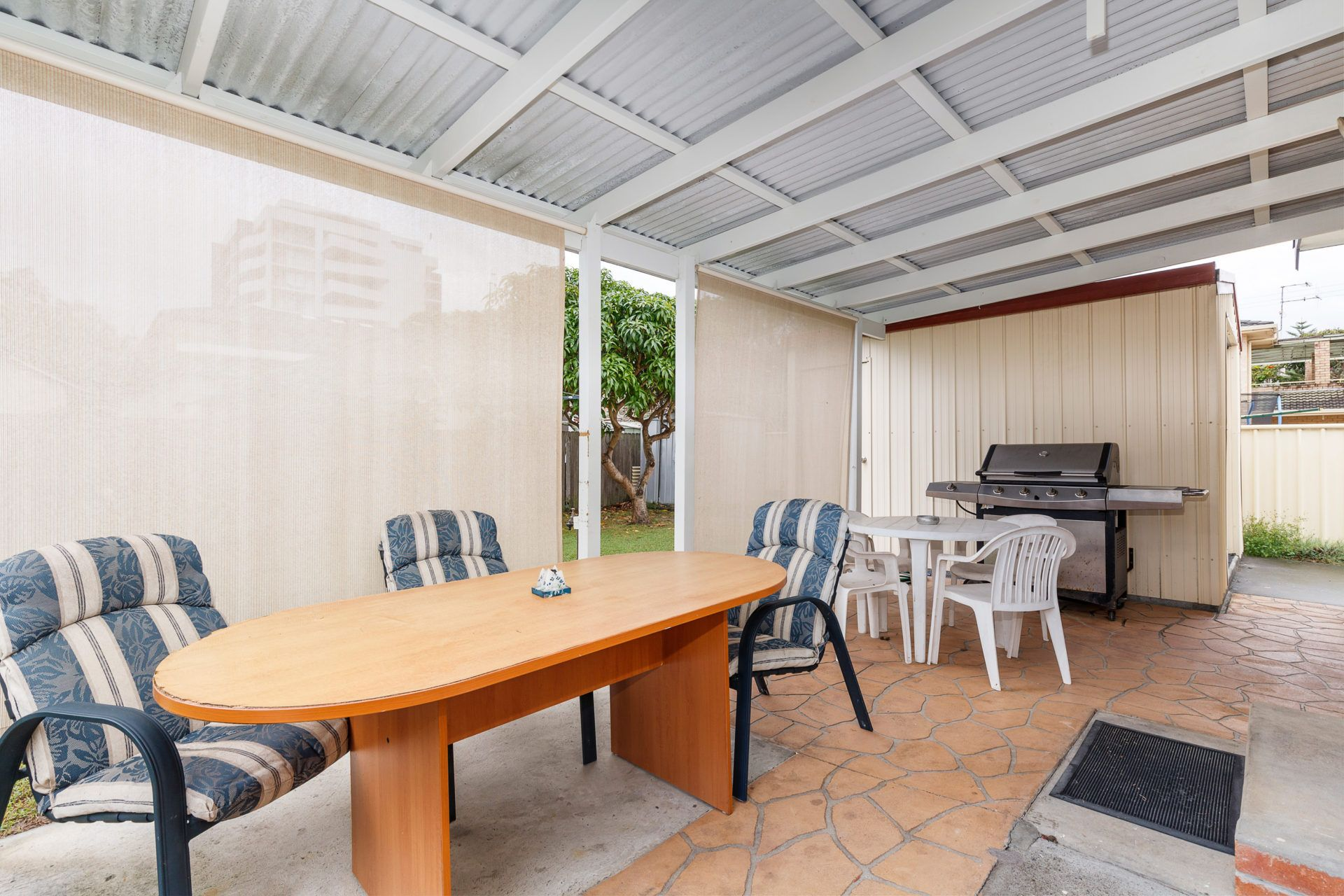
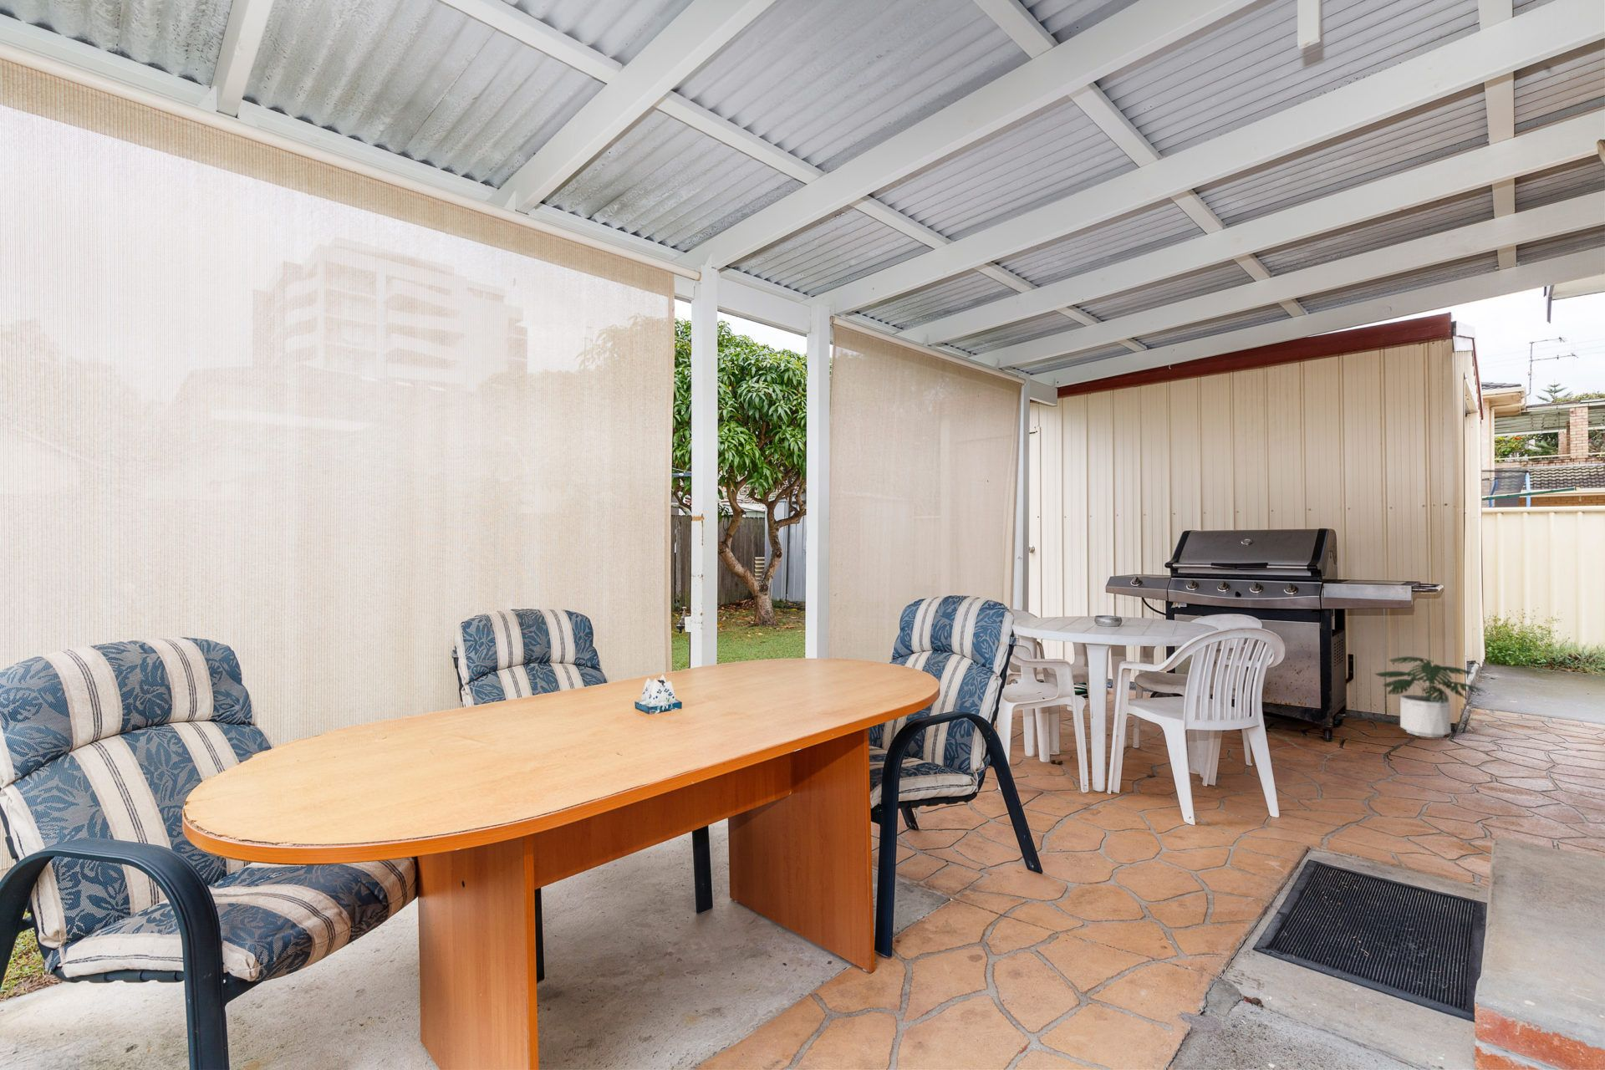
+ potted plant (1427, 697)
